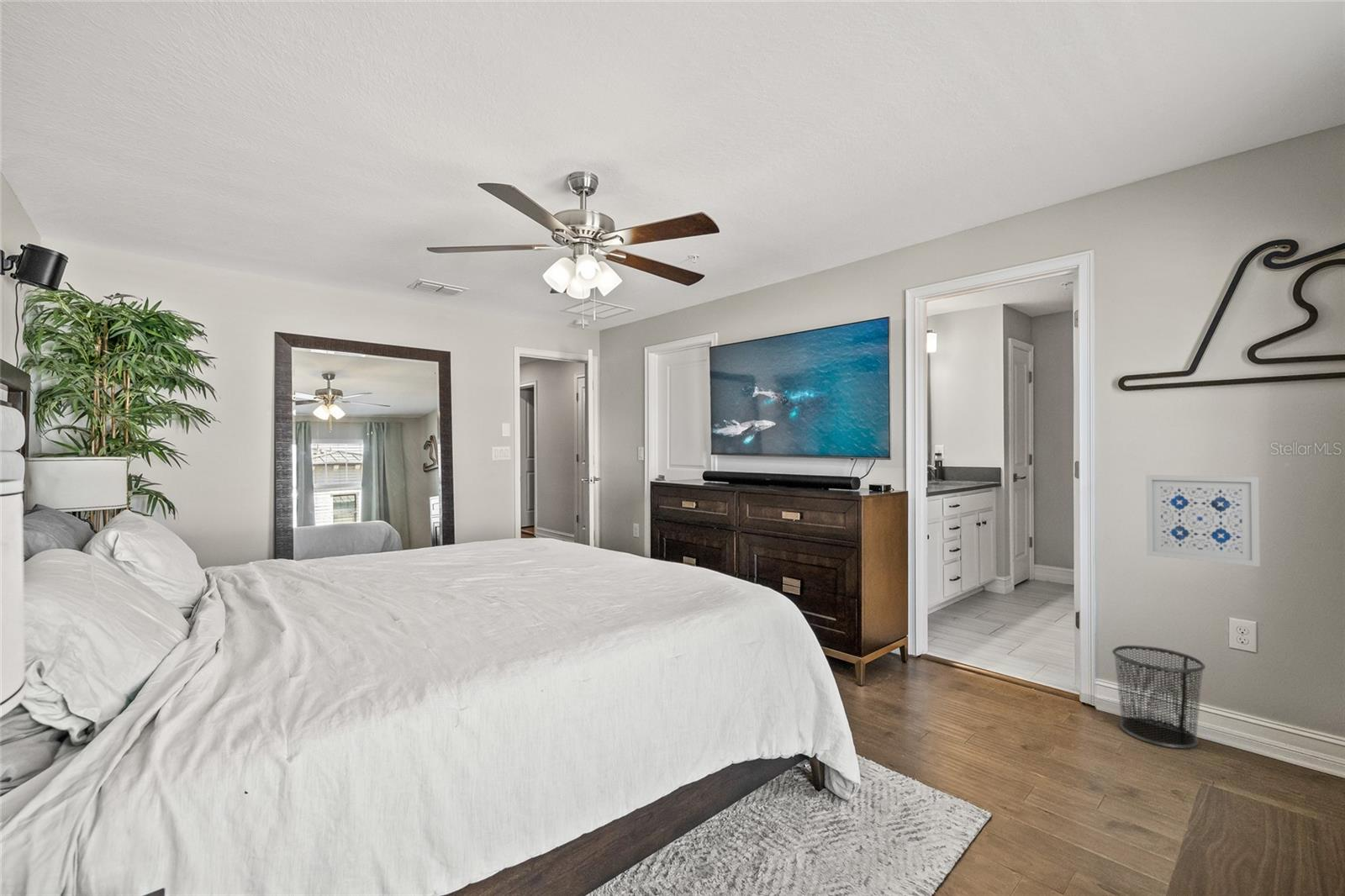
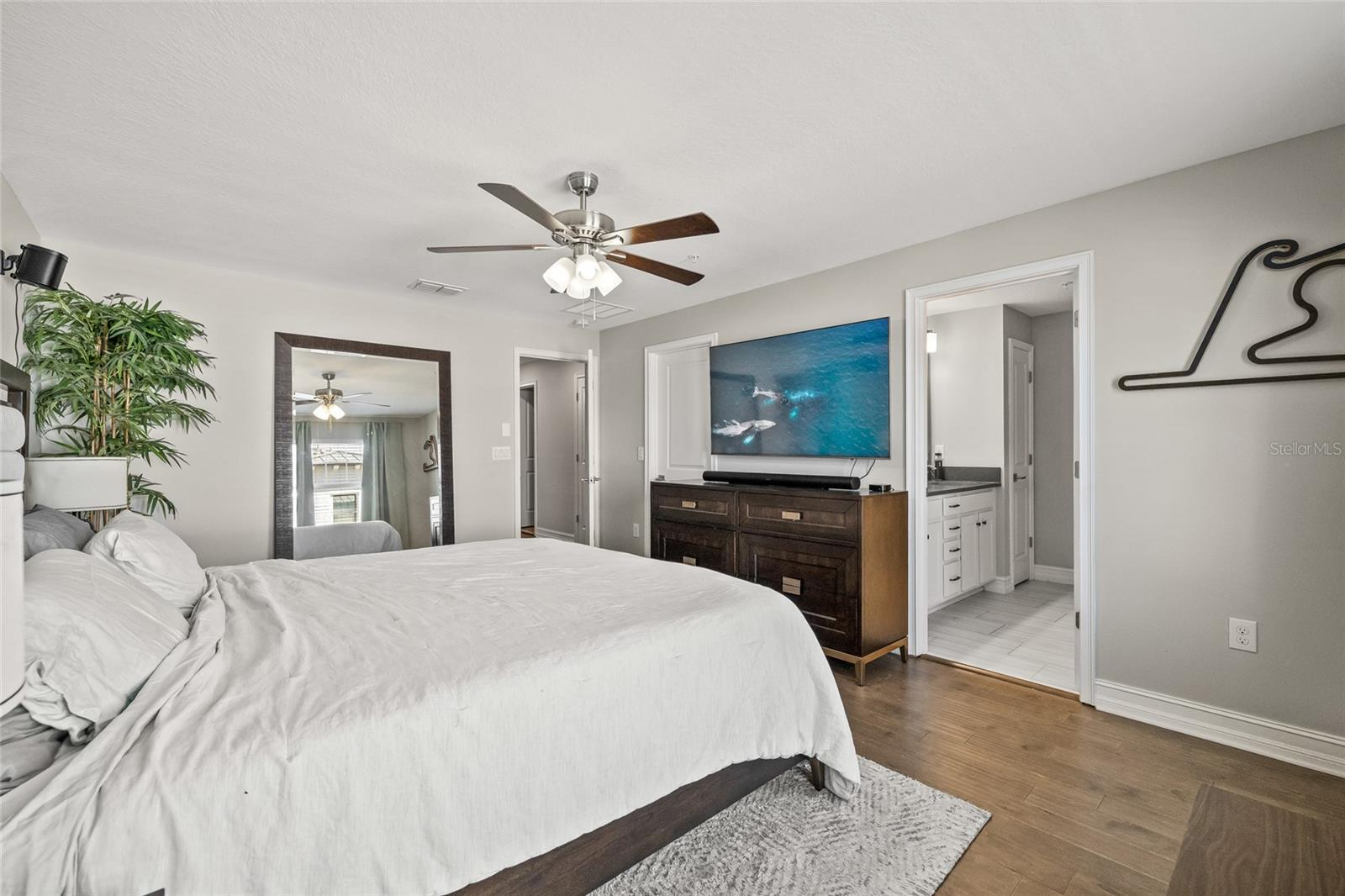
- wall art (1200, 518)
- waste bin (1157, 695)
